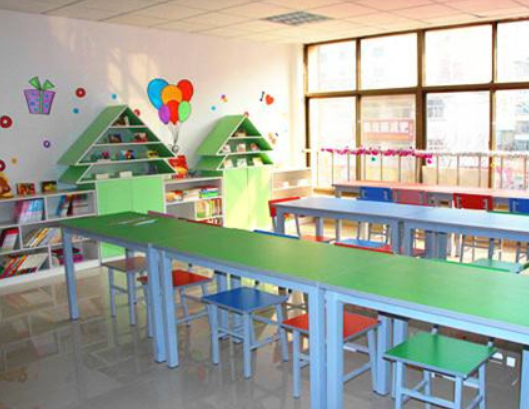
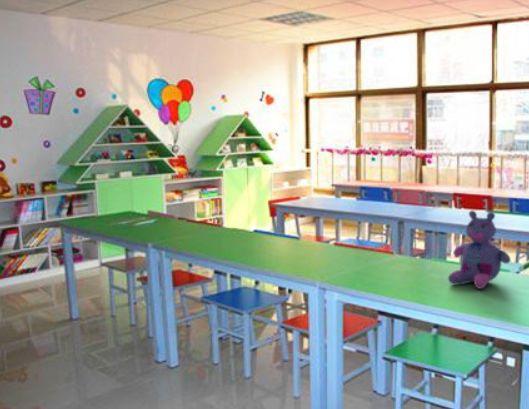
+ toy (476, 248)
